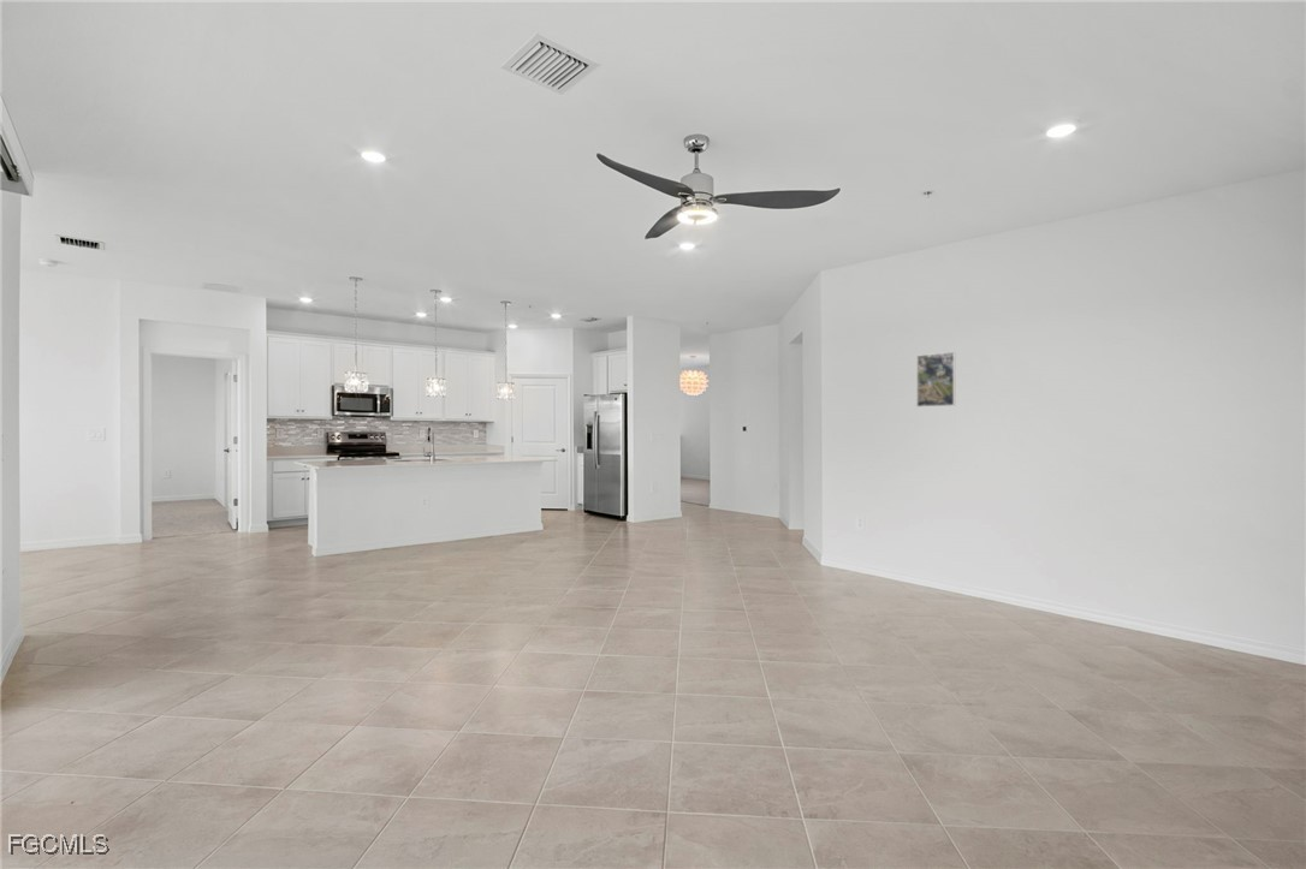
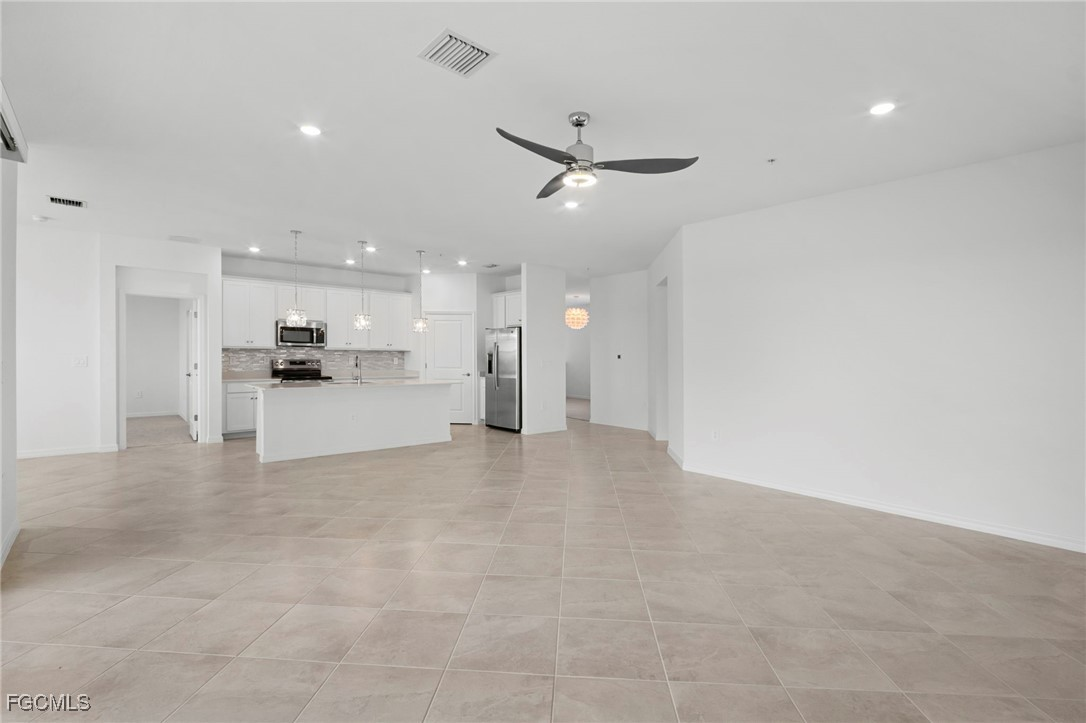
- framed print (936, 380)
